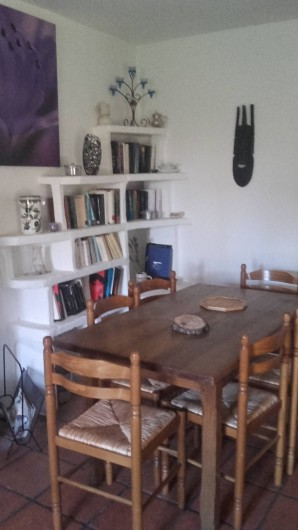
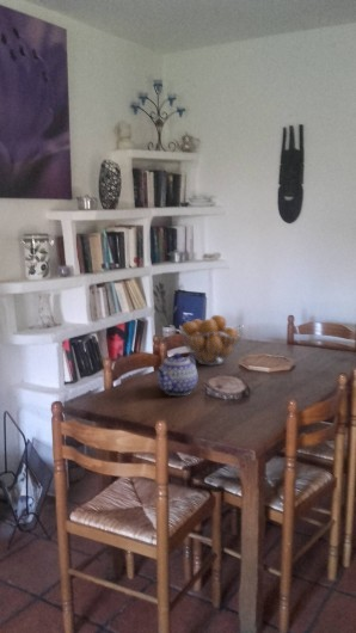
+ fruit basket (210, 339)
+ teapot (177, 371)
